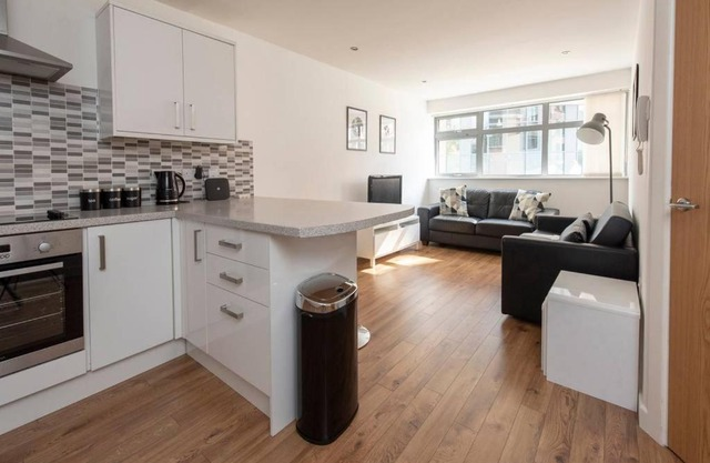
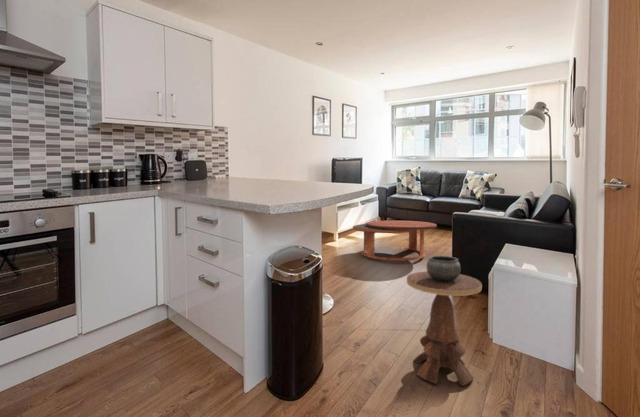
+ coffee table (393, 232)
+ side table (442, 314)
